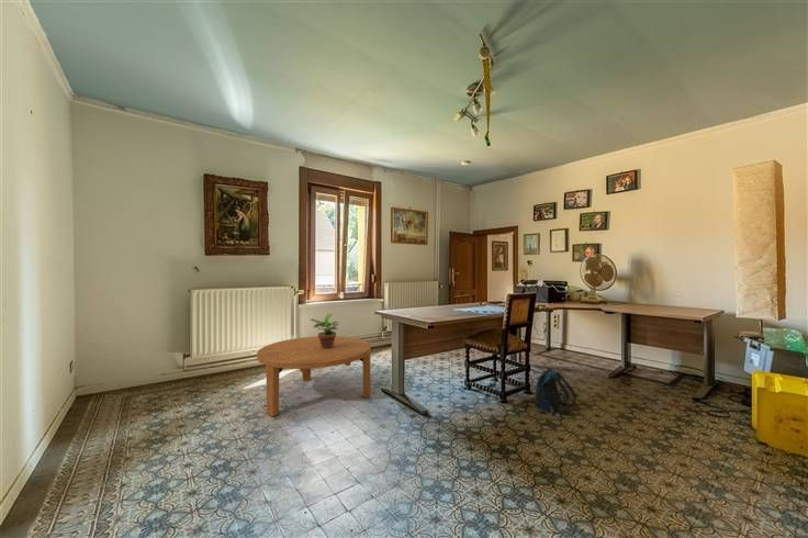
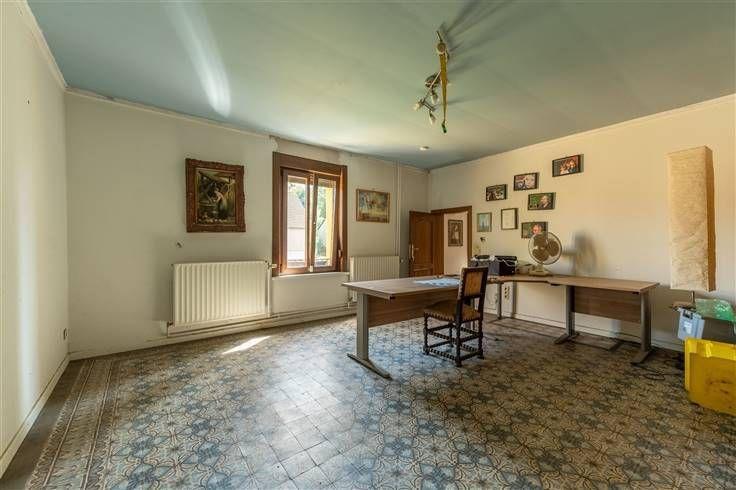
- potted plant (325, 330)
- coffee table (316, 367)
- backpack (556, 389)
